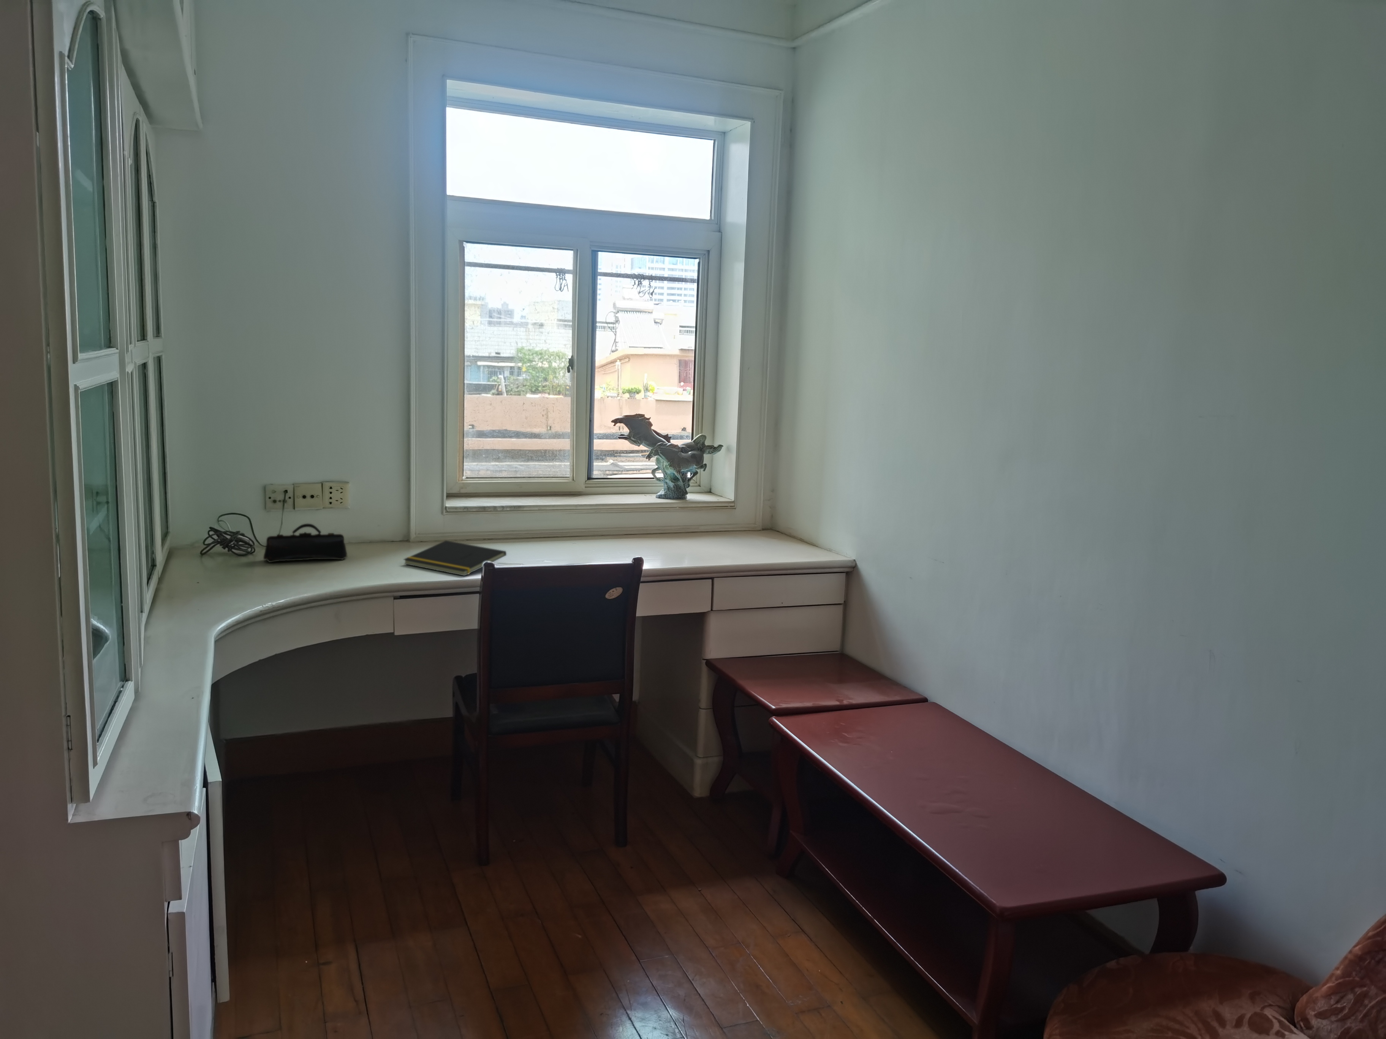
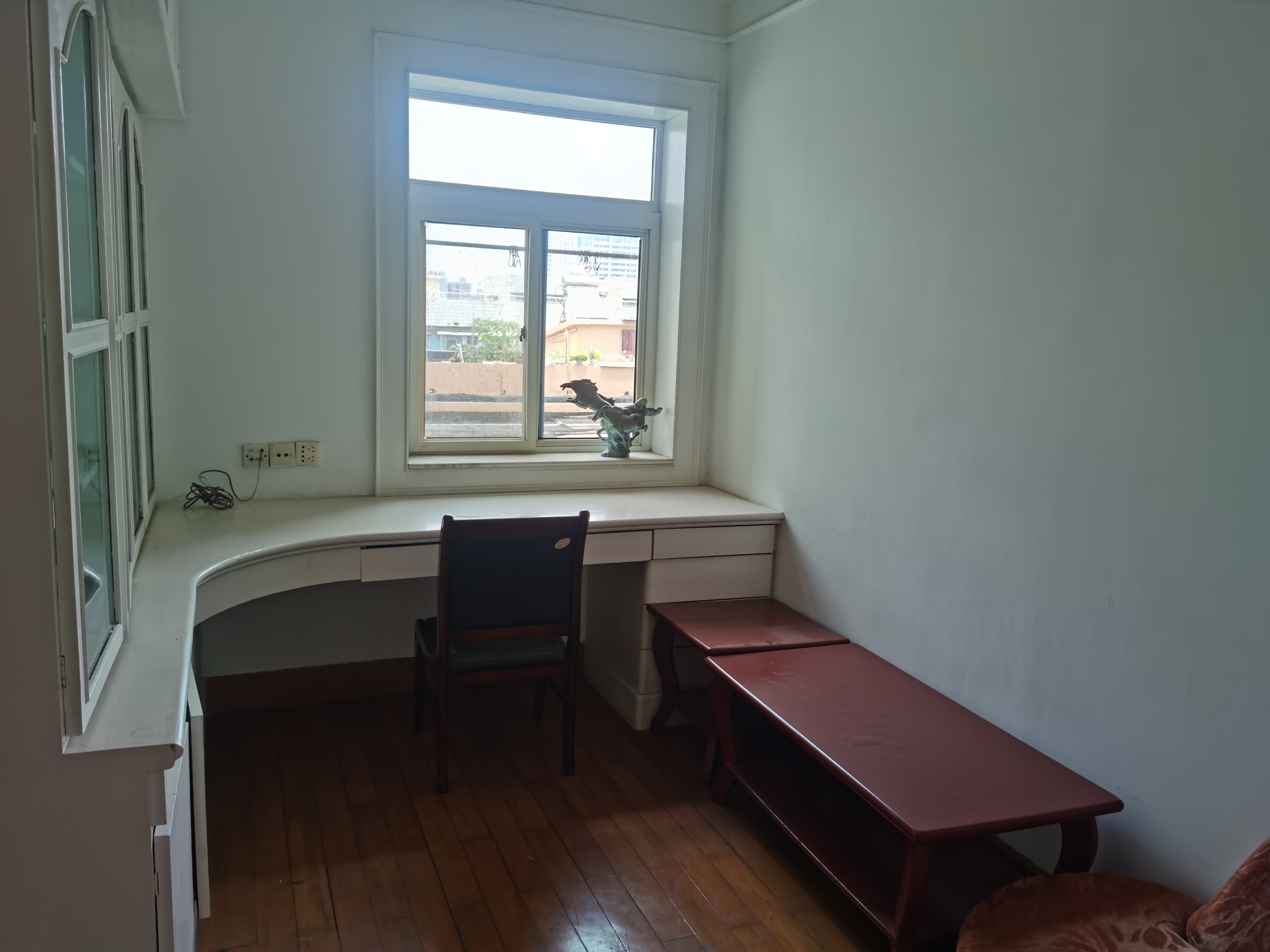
- notepad (455, 557)
- pencil case (306, 541)
